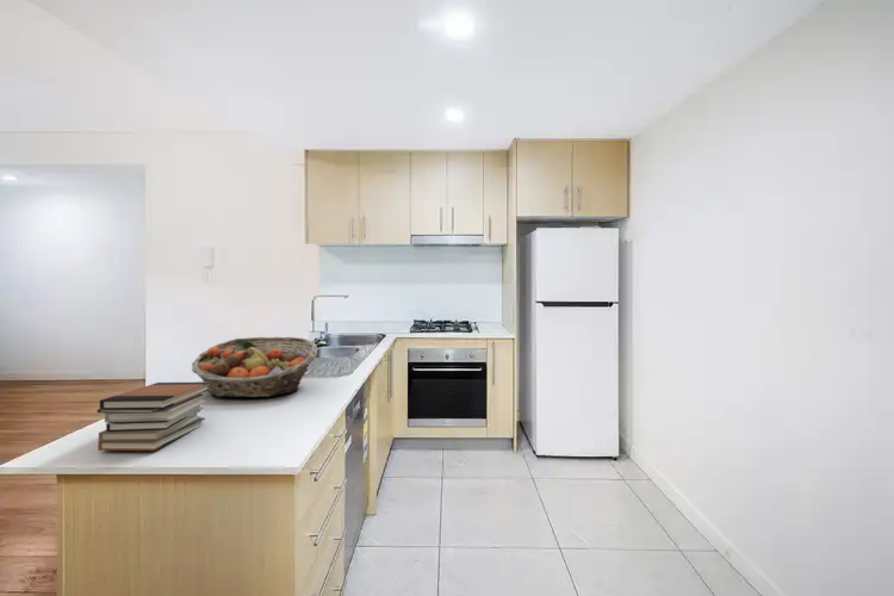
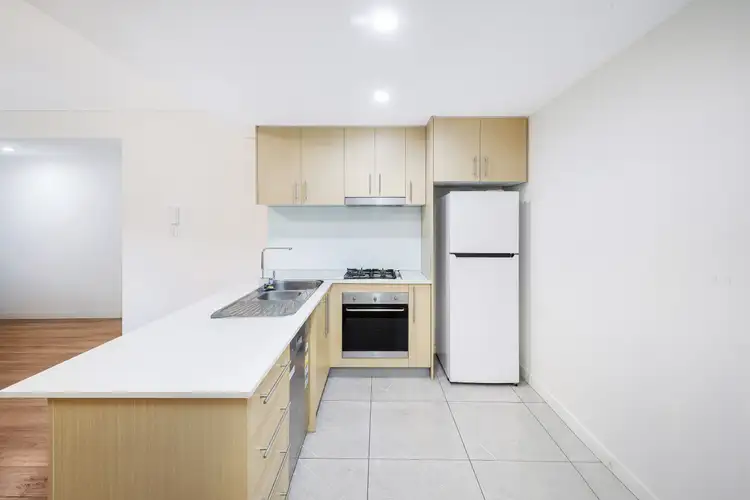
- book stack (159, 412)
- fruit basket (256, 365)
